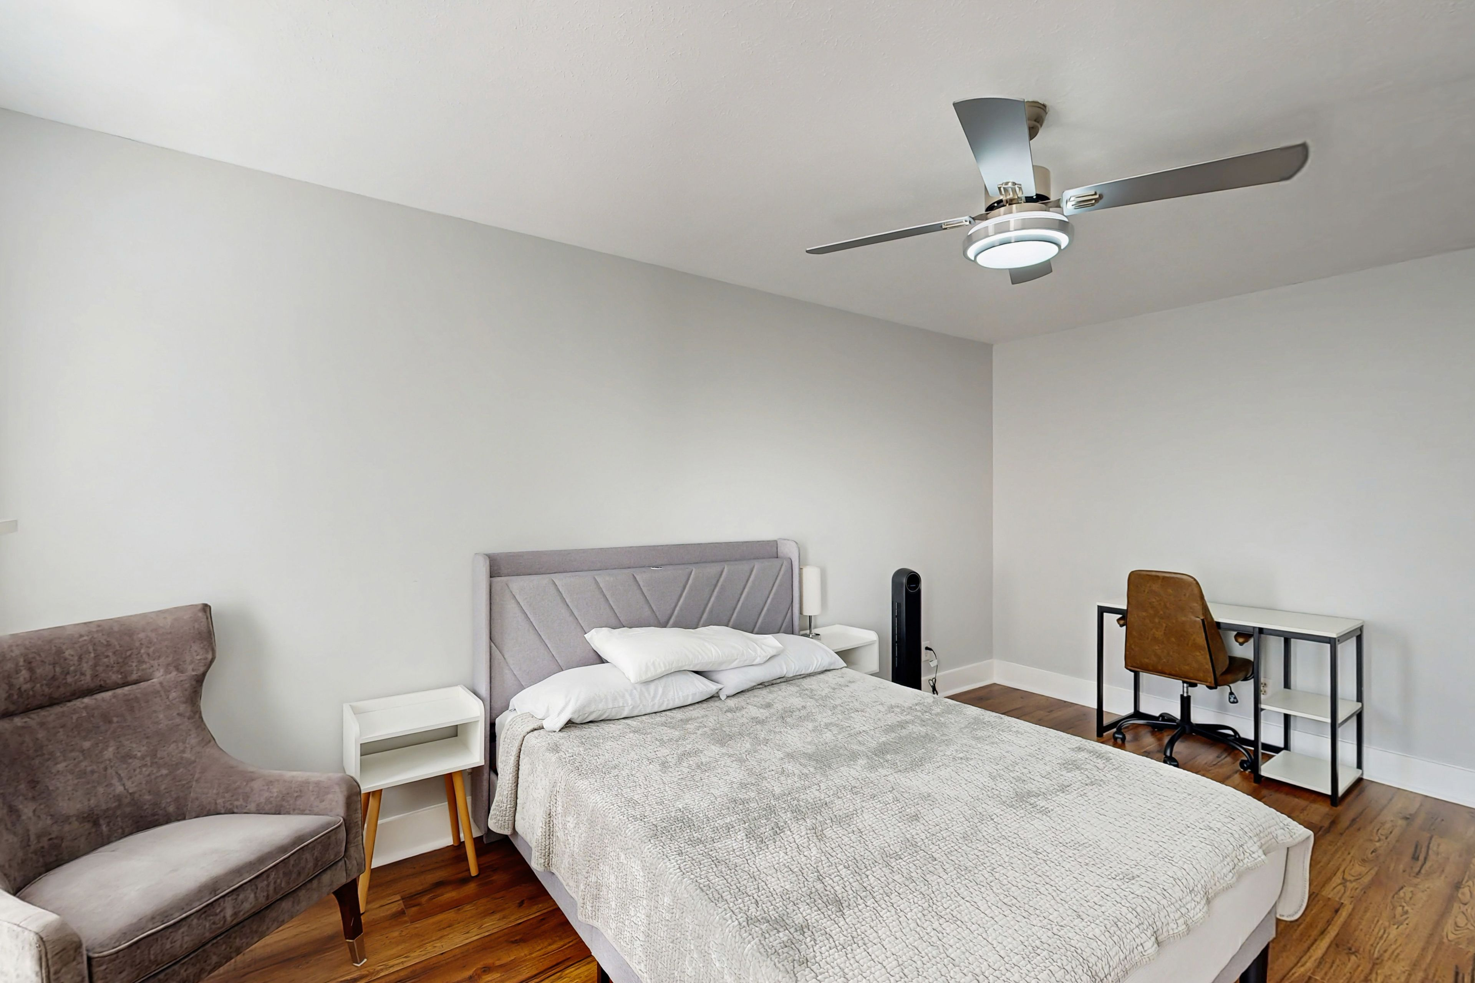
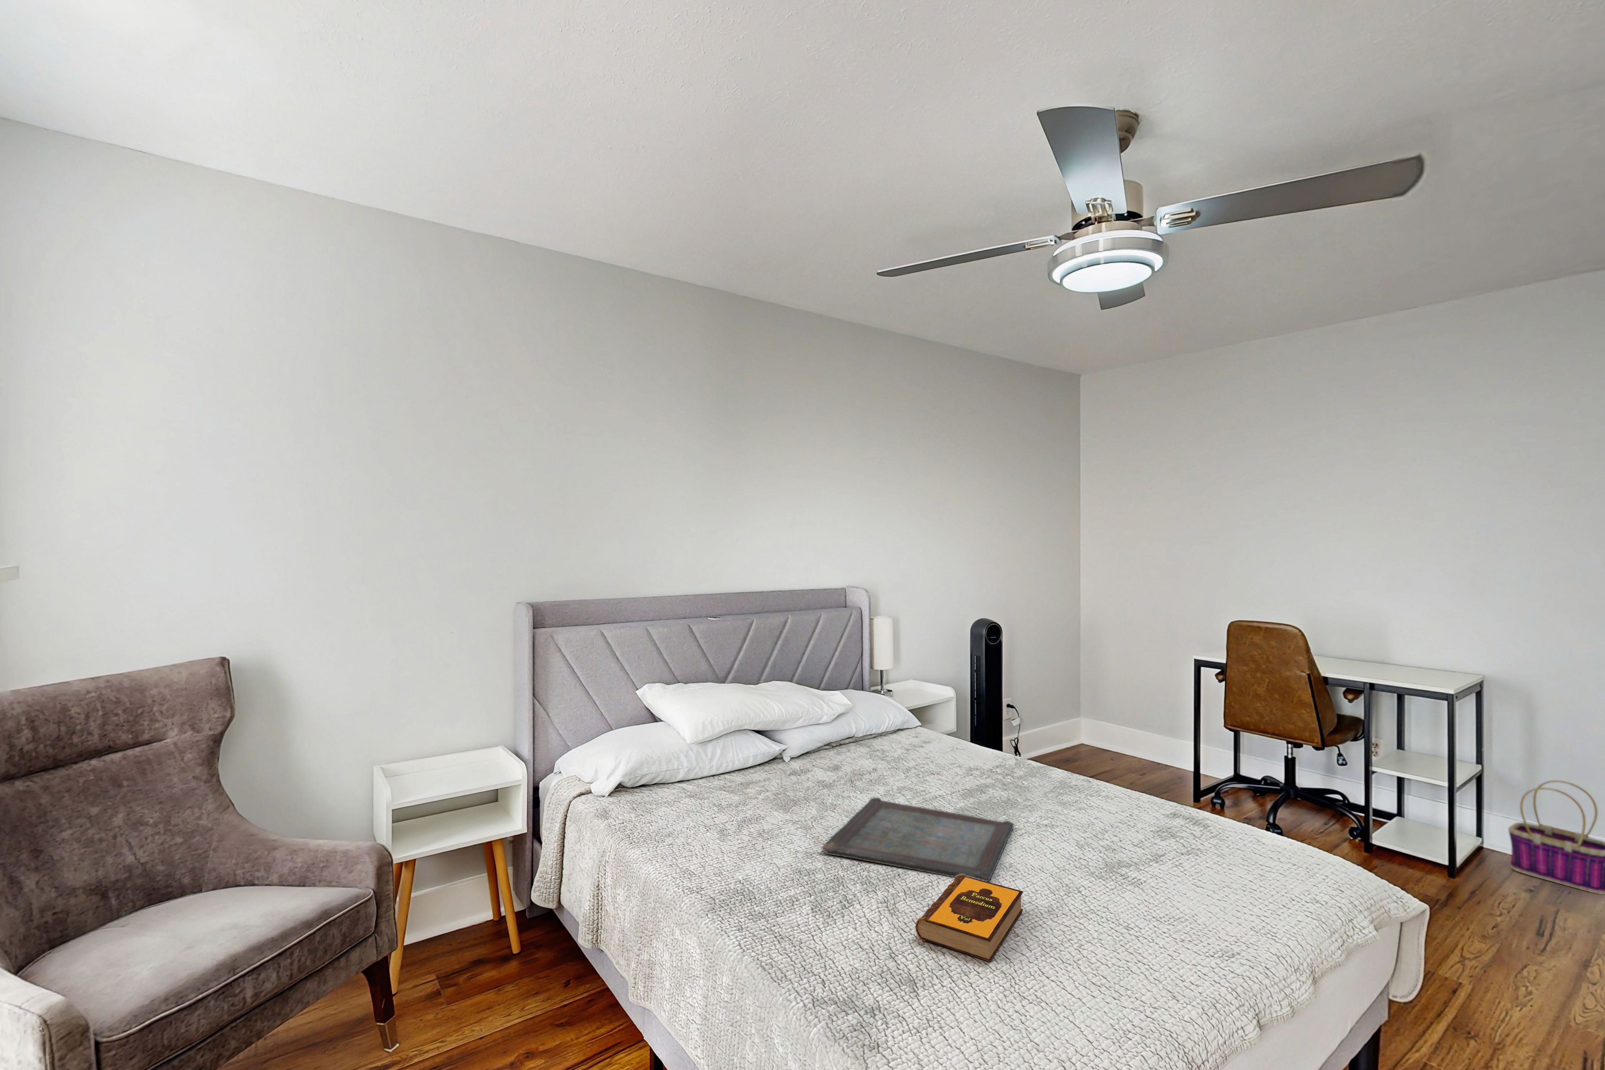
+ basket (1560, 831)
+ hardback book (971, 912)
+ serving tray (922, 836)
